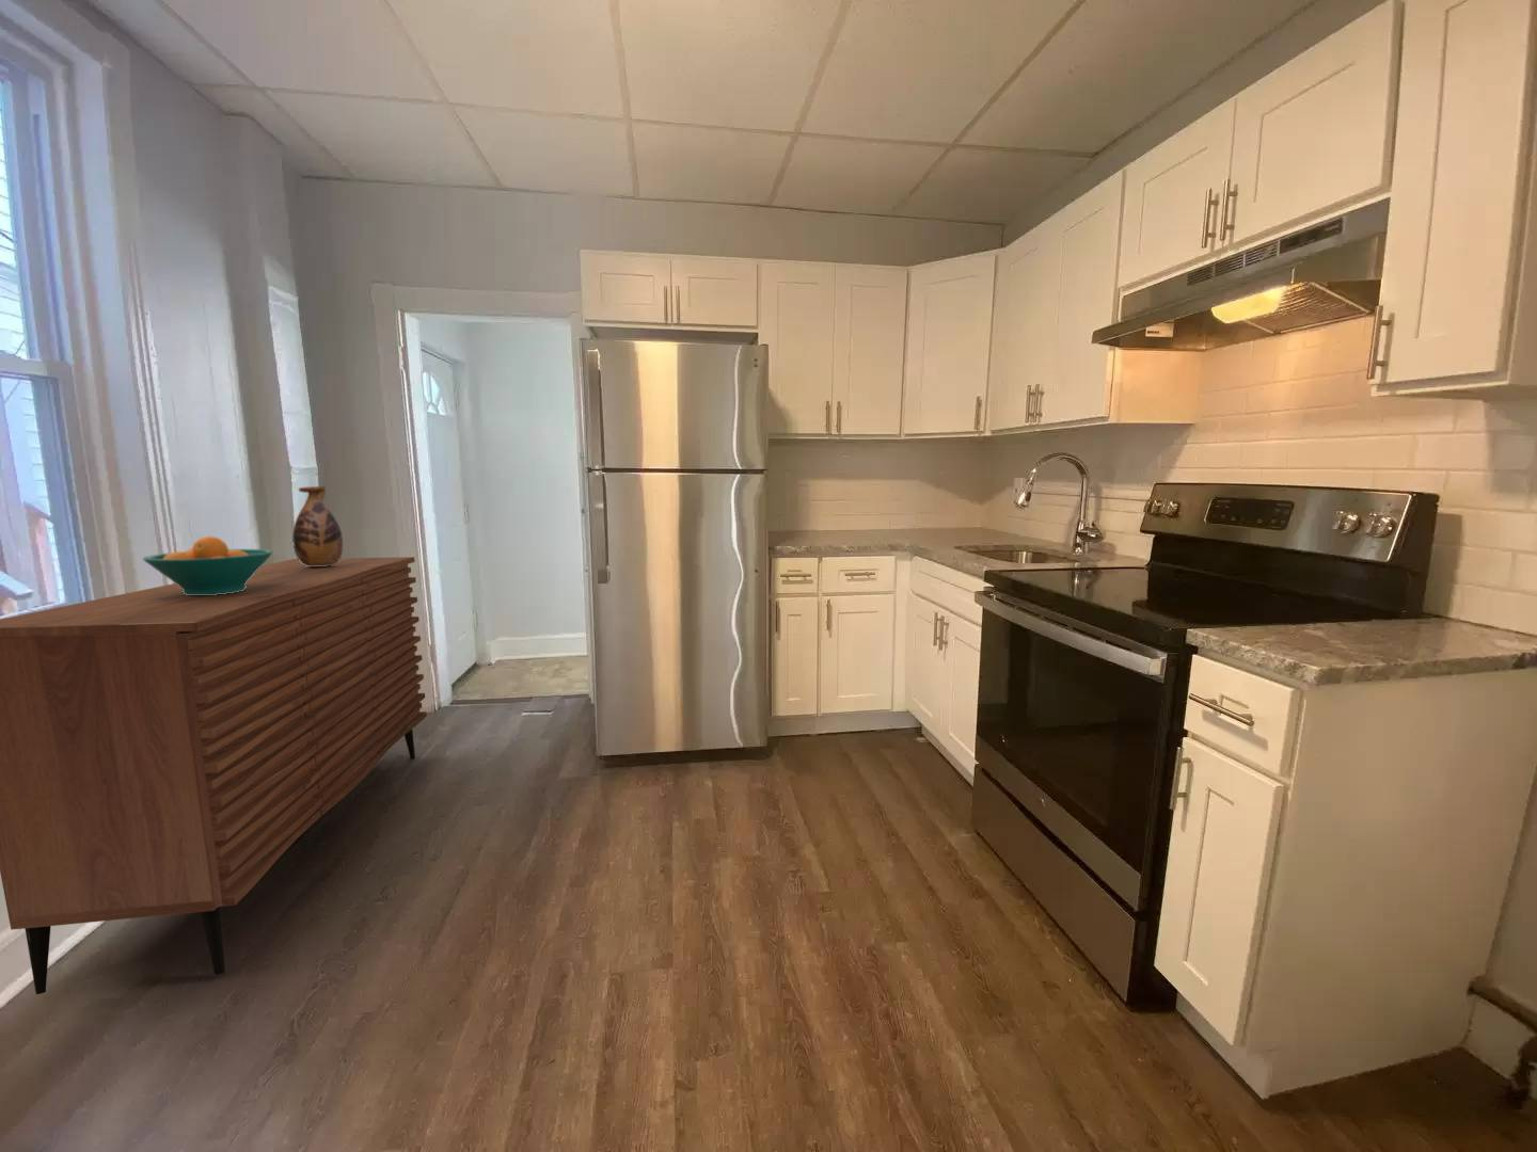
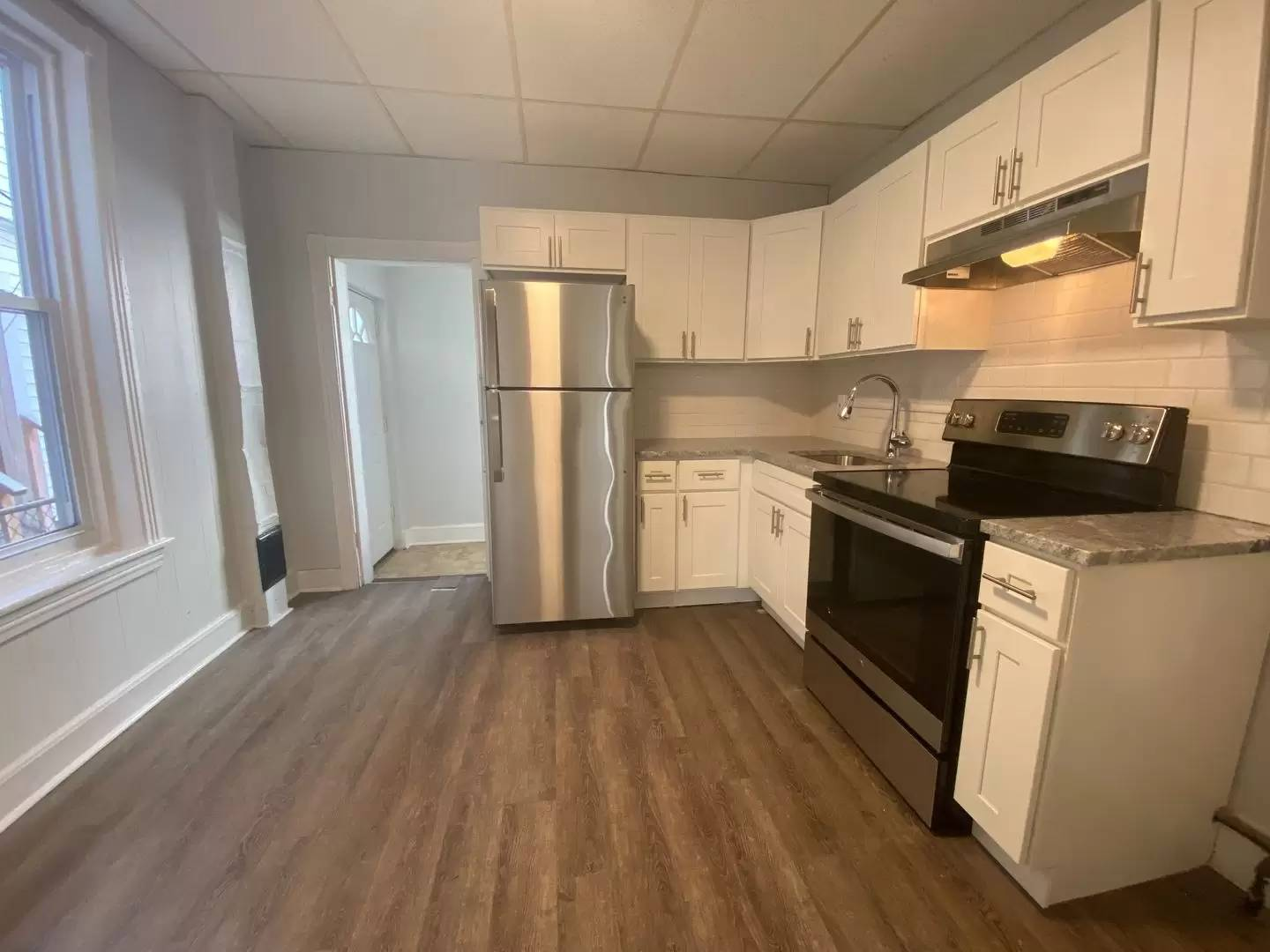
- fruit bowl (212, 563)
- sideboard (275, 715)
- vase (316, 526)
